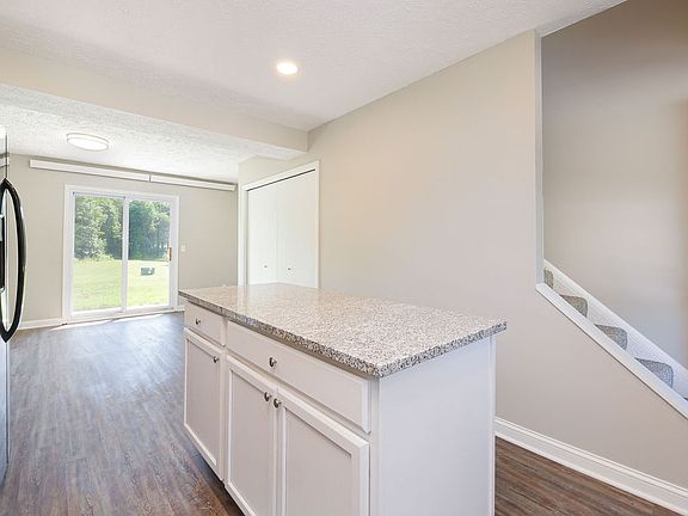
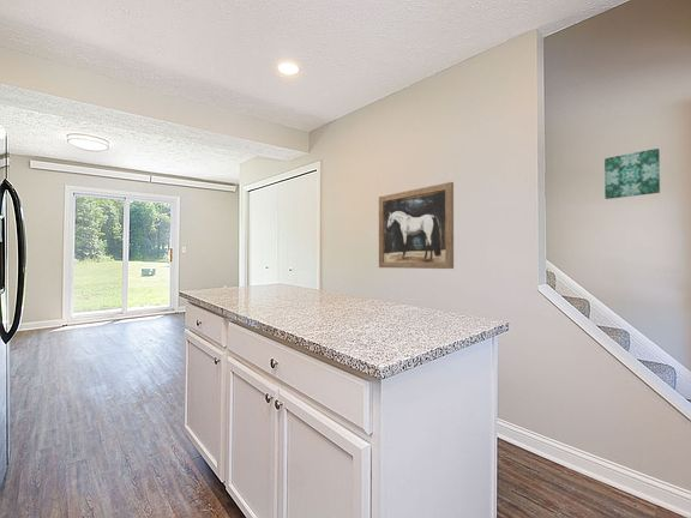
+ wall art (631, 174)
+ wall art (411, 229)
